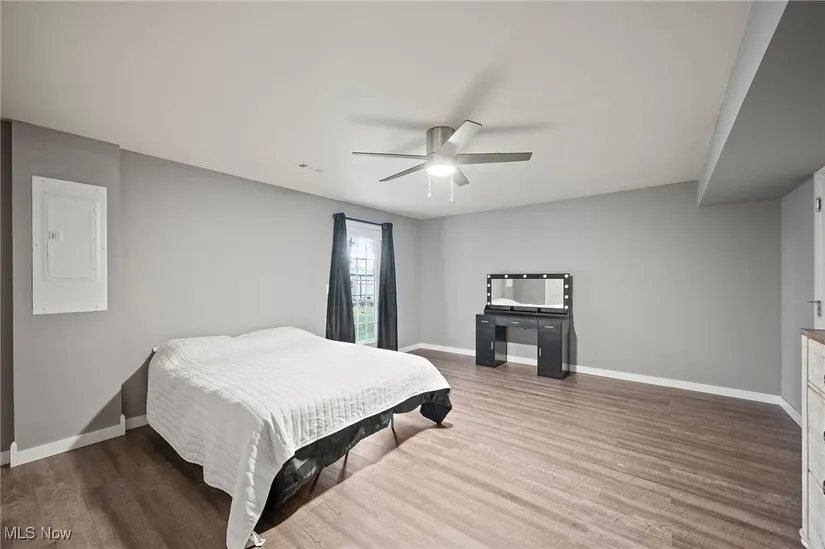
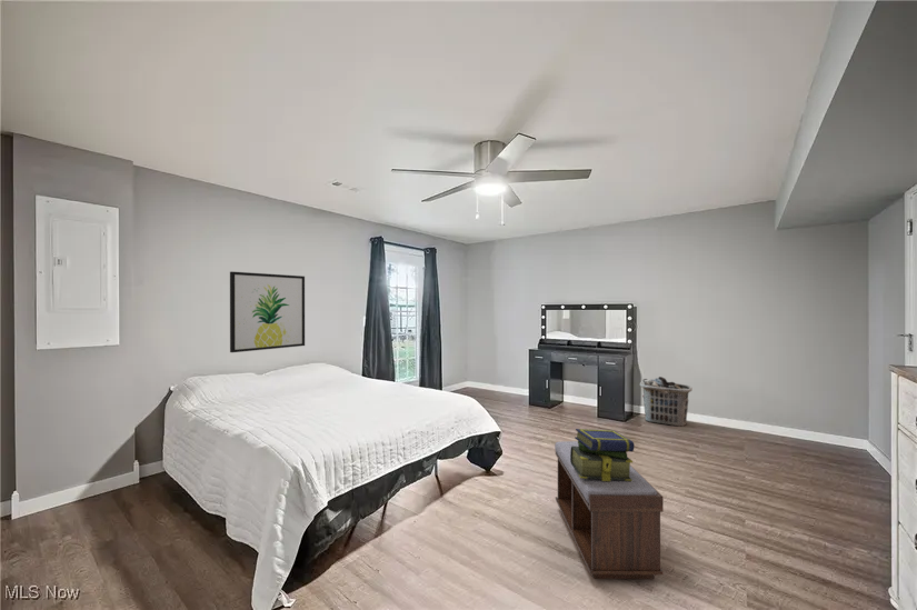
+ clothes hamper (665, 399)
+ bench (599, 500)
+ stack of books (601, 451)
+ wall art (270, 311)
